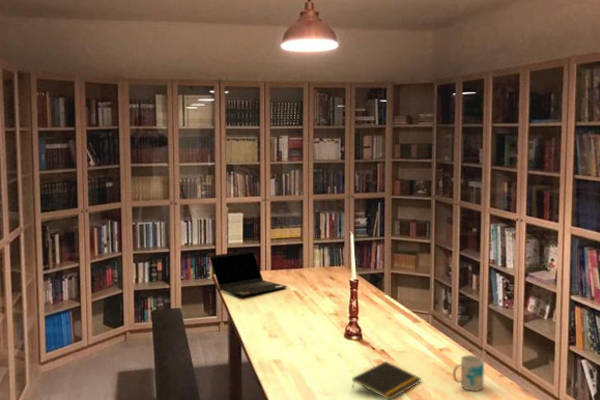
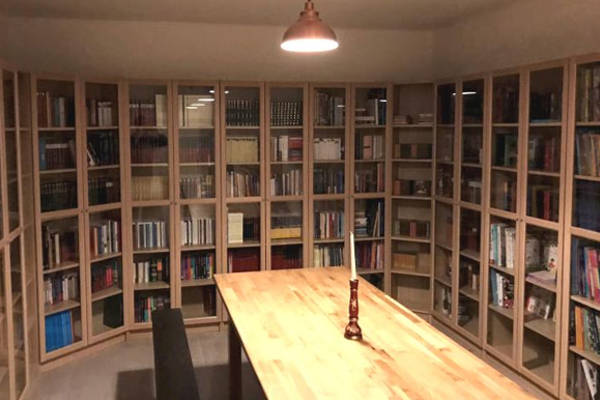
- laptop computer (248, 272)
- mug (467, 373)
- notepad (387, 379)
